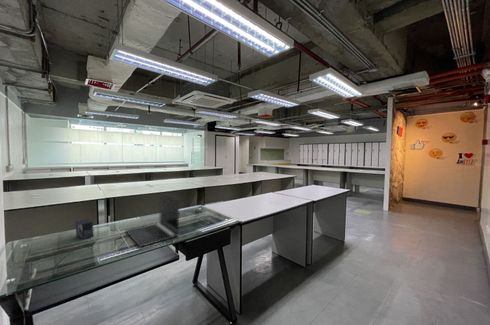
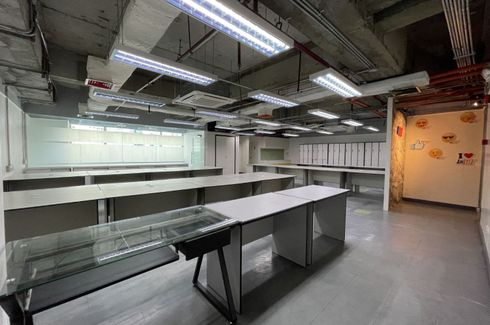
- small box (84, 228)
- laptop (153, 223)
